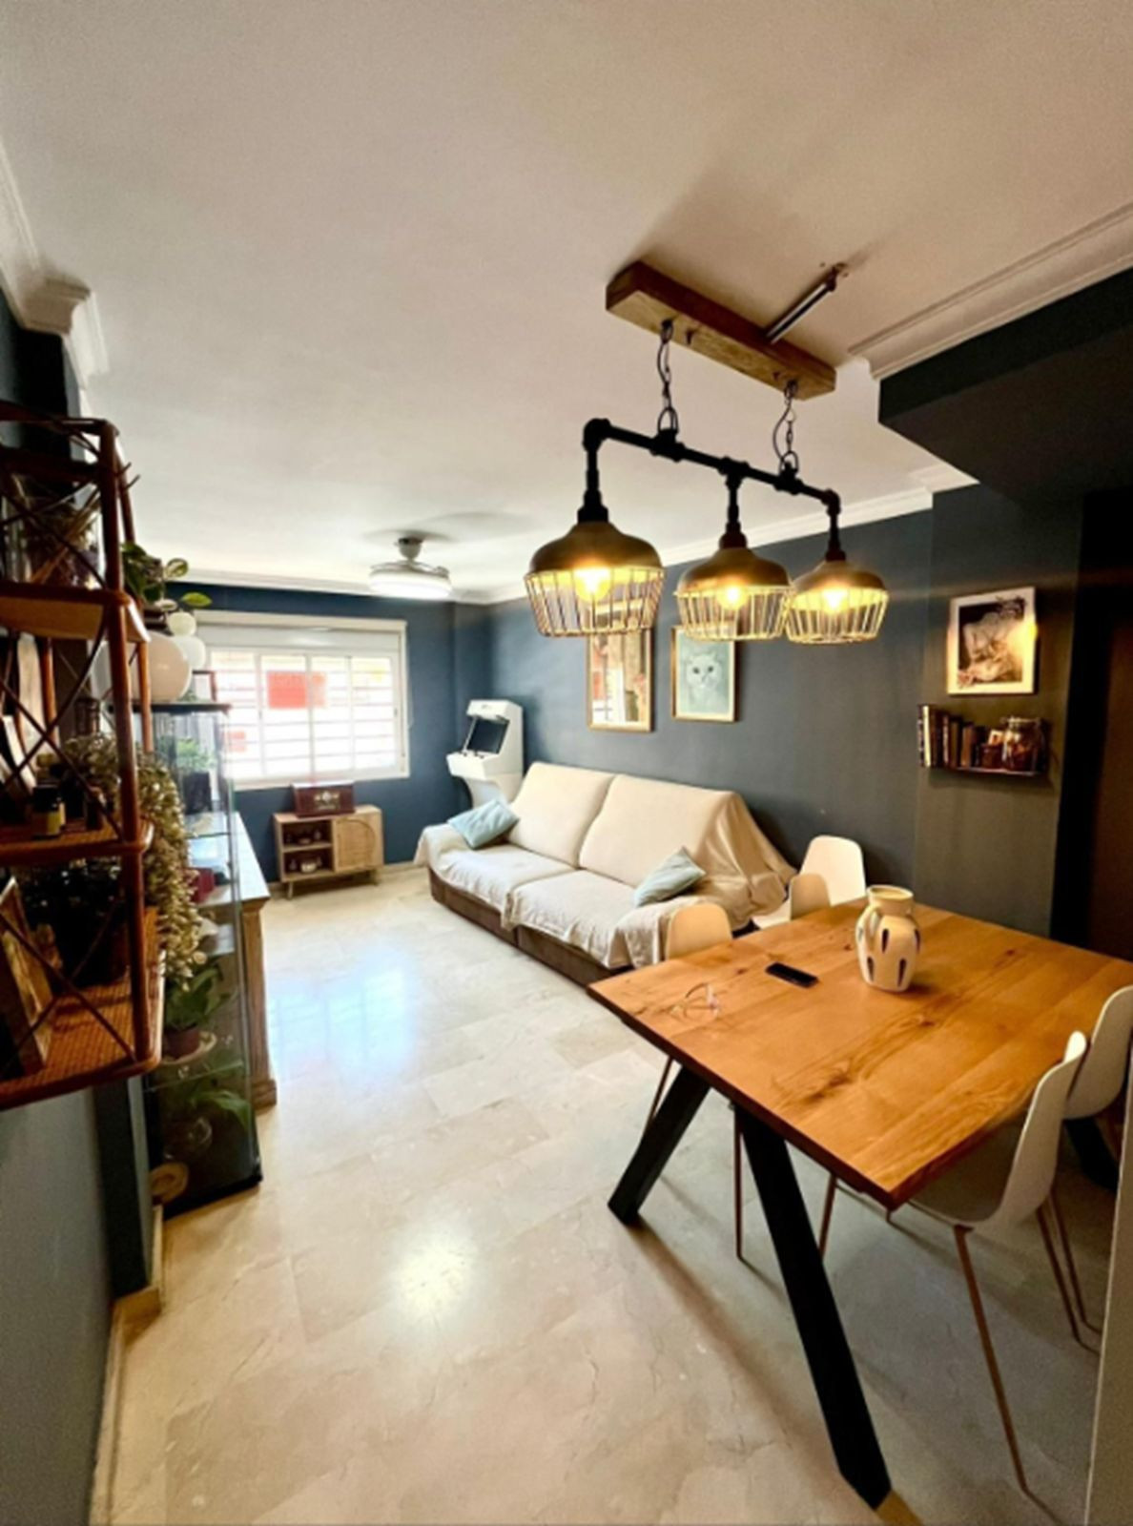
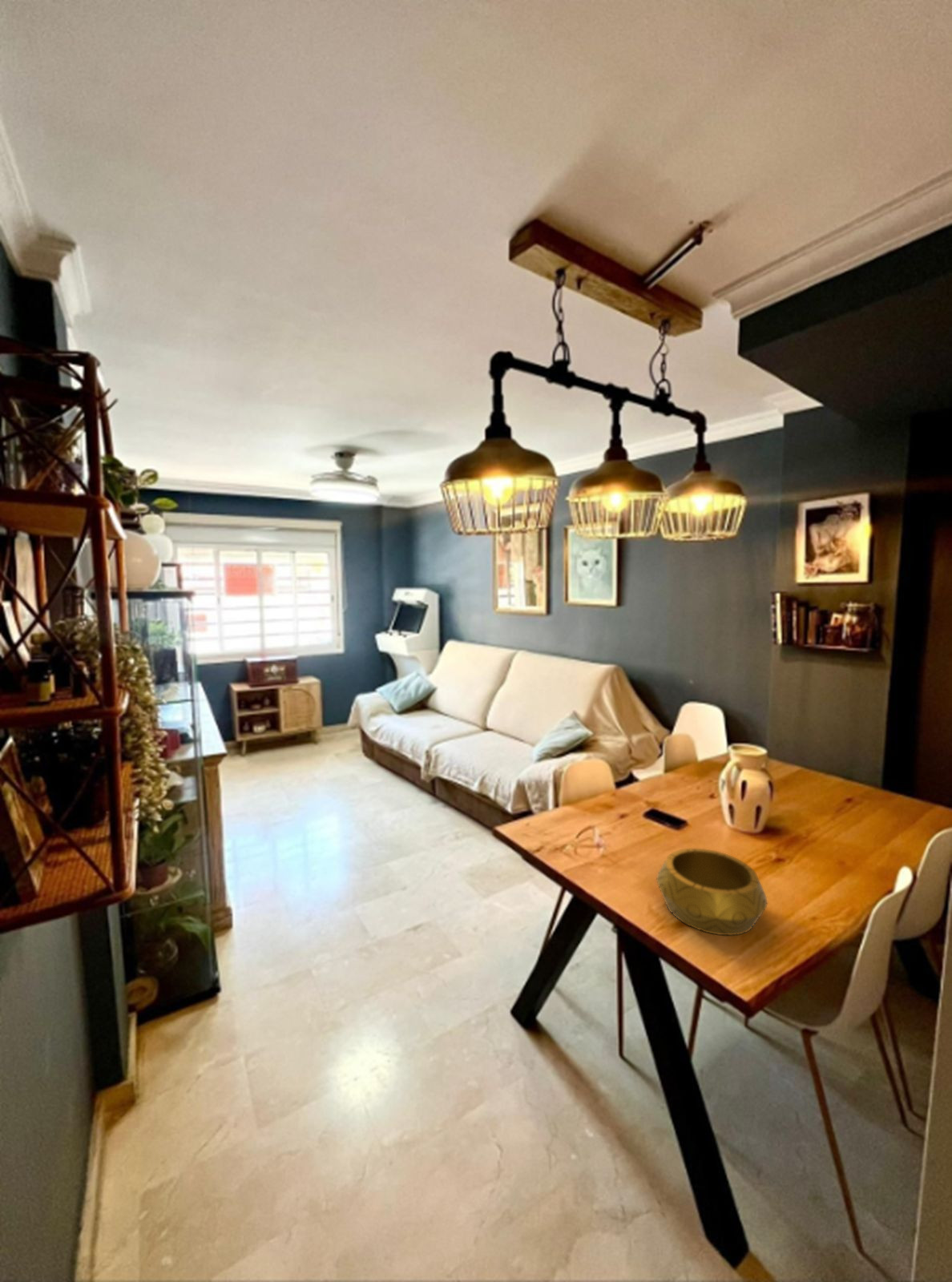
+ decorative bowl (709, 889)
